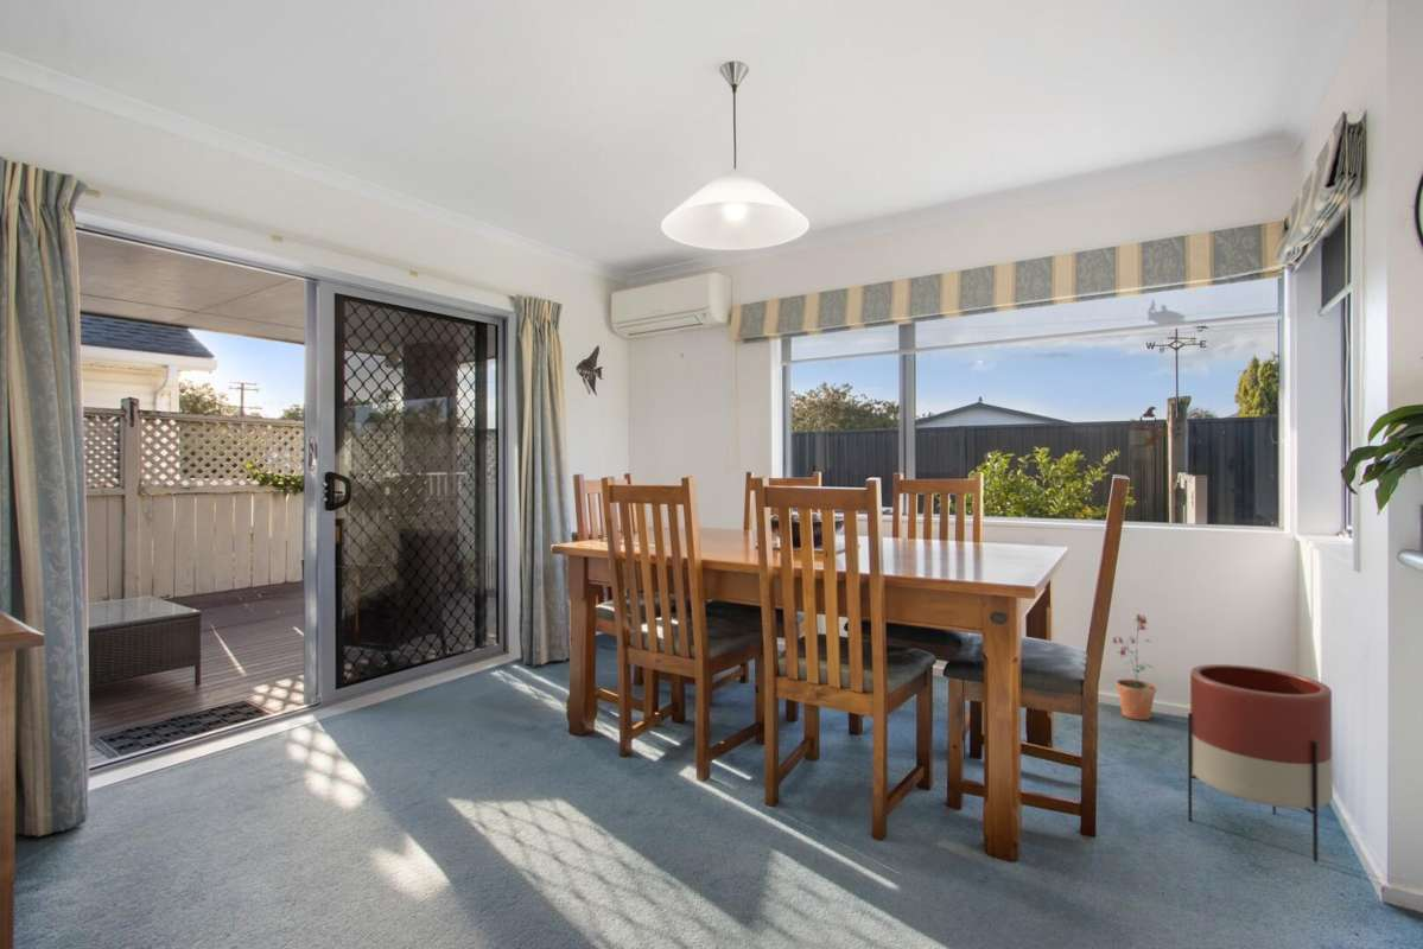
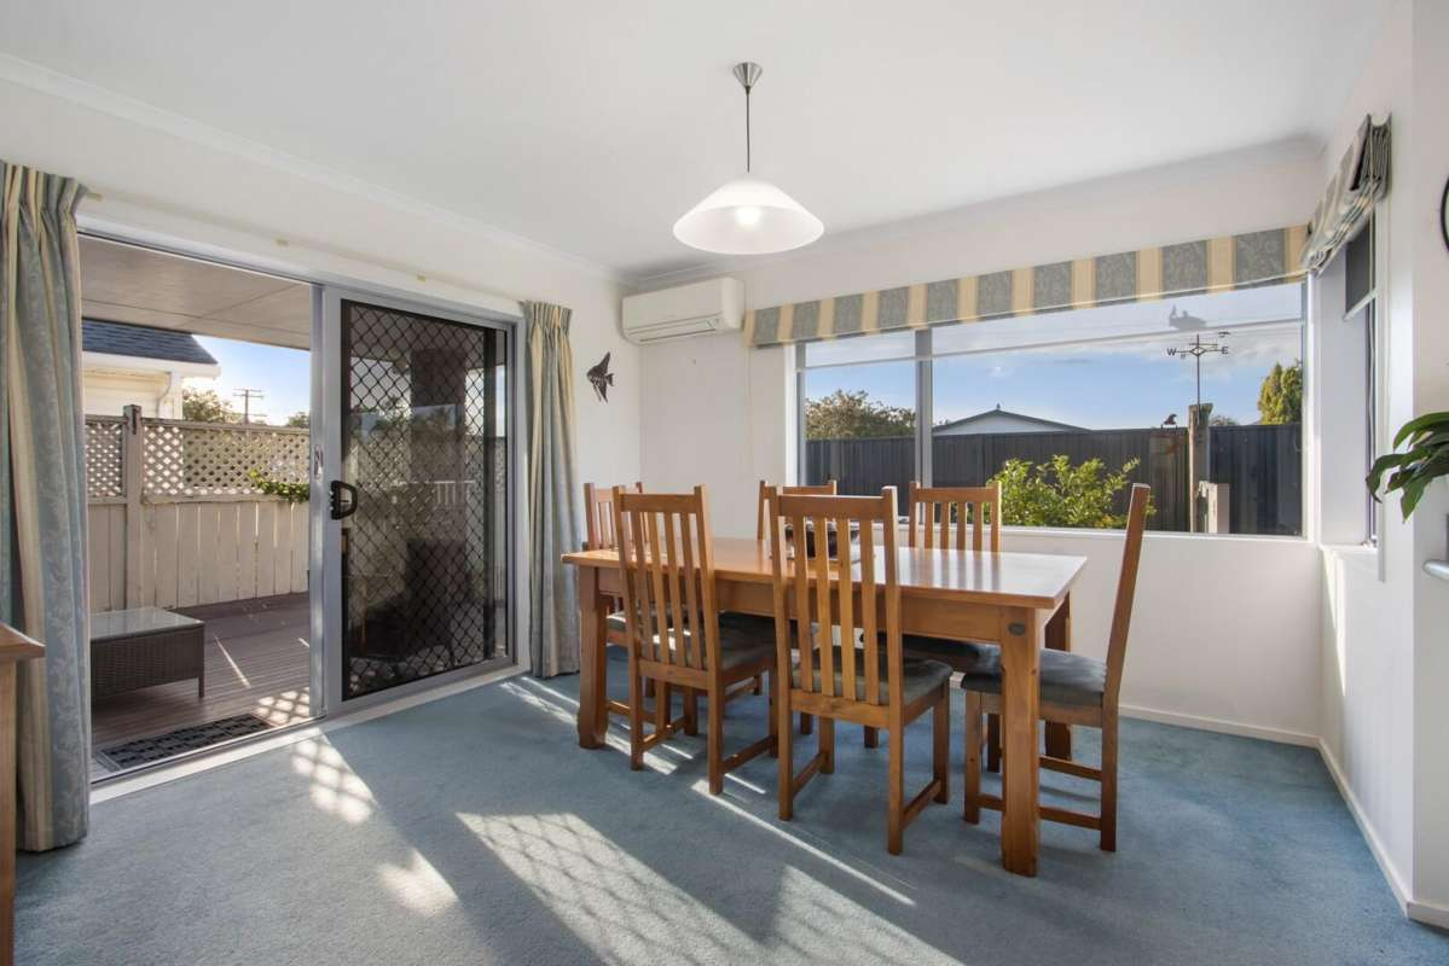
- potted plant (1132, 665)
- planter (1256, 754)
